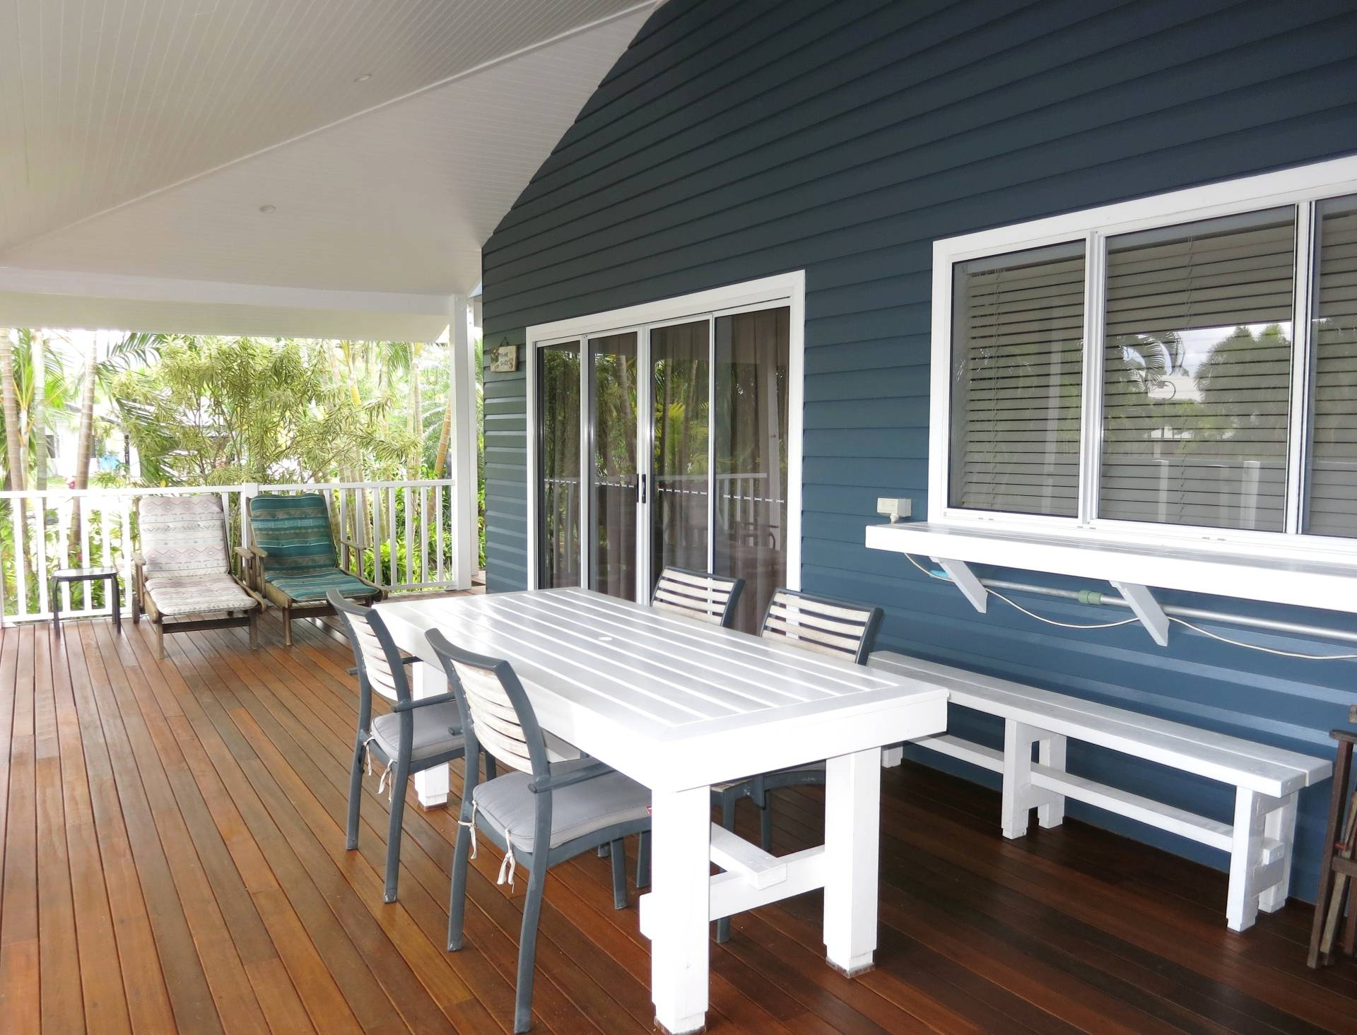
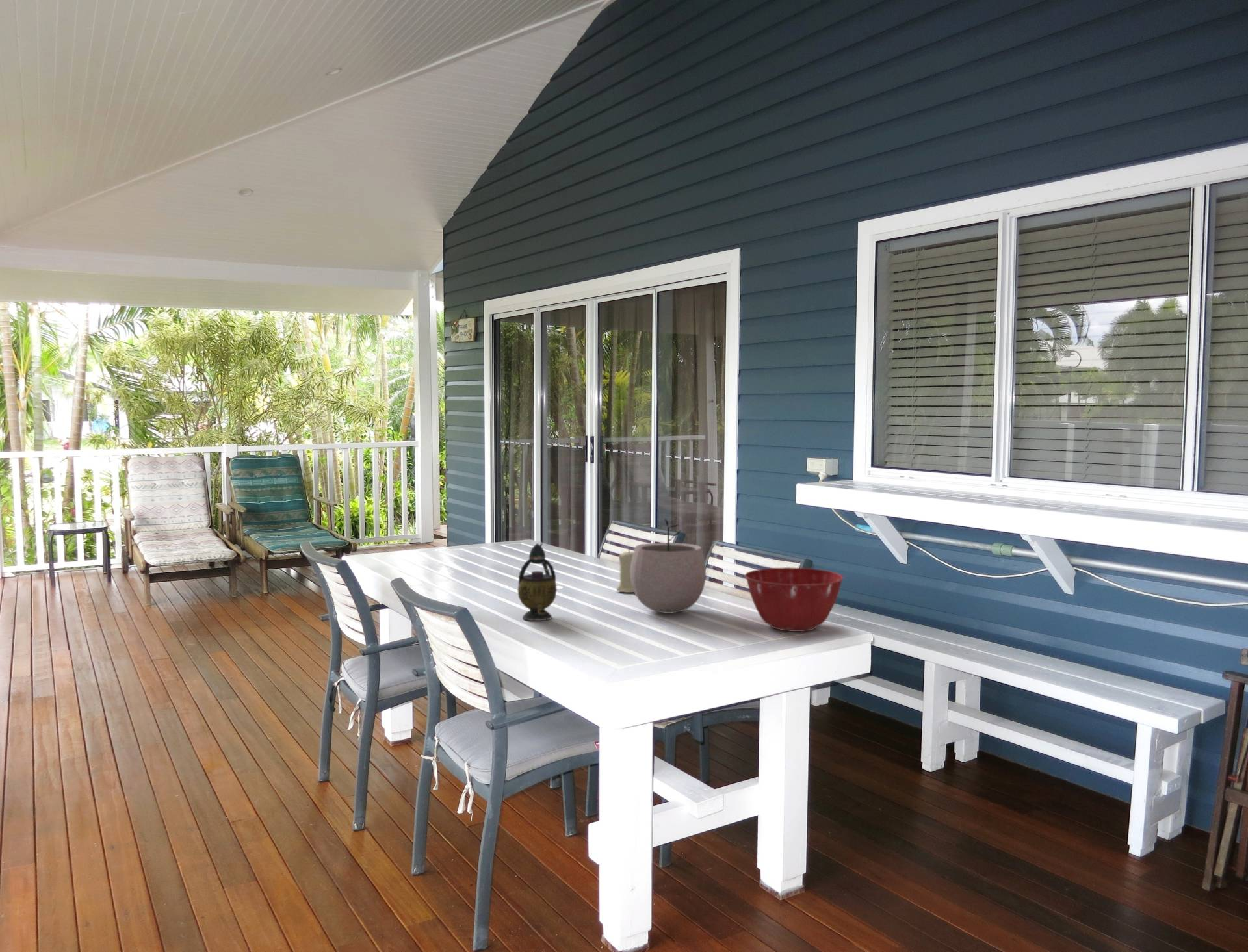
+ teapot (538, 582)
+ plant pot (668, 565)
+ candle (629, 570)
+ mixing bowl (793, 600)
